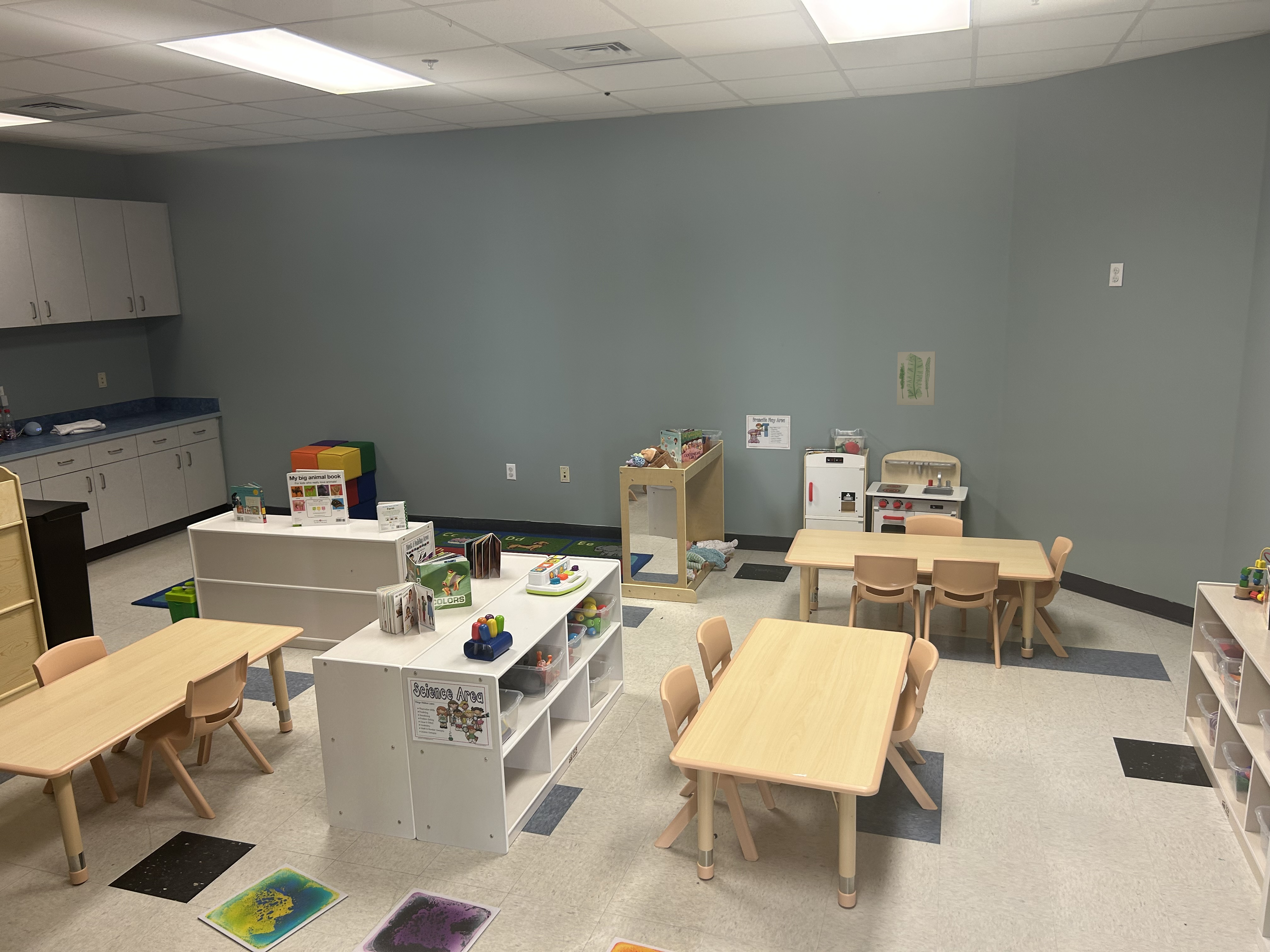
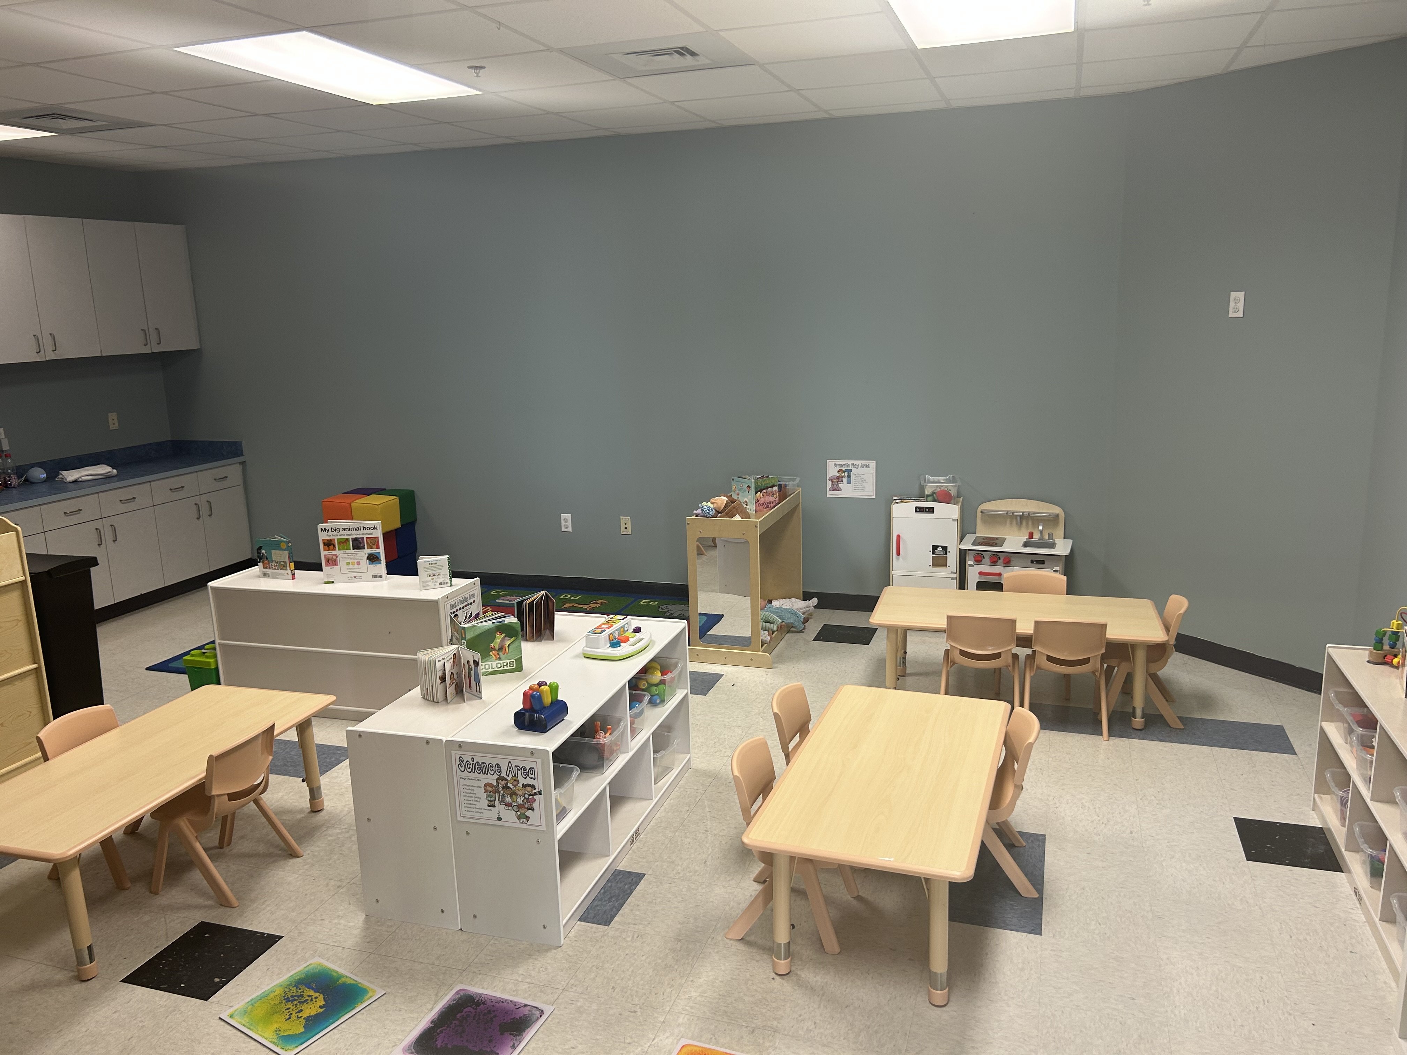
- wall art (916, 378)
- smoke detector (607, 94)
